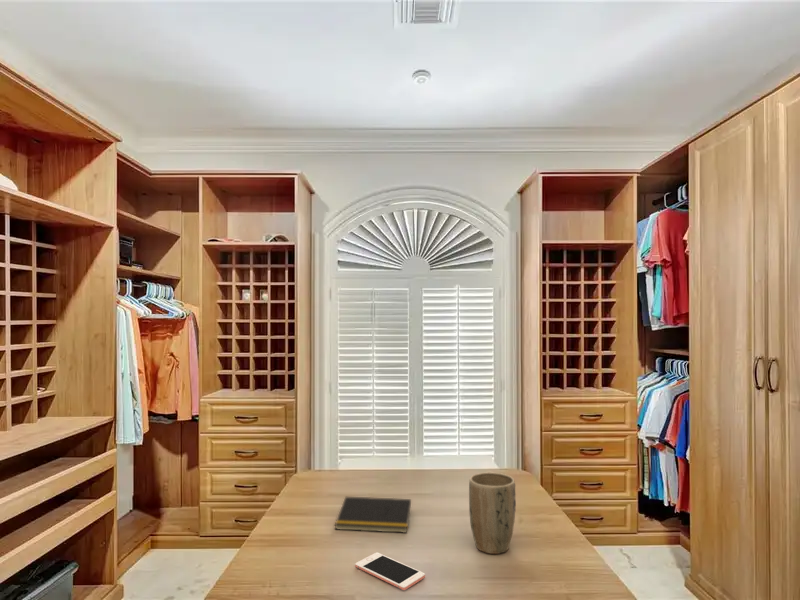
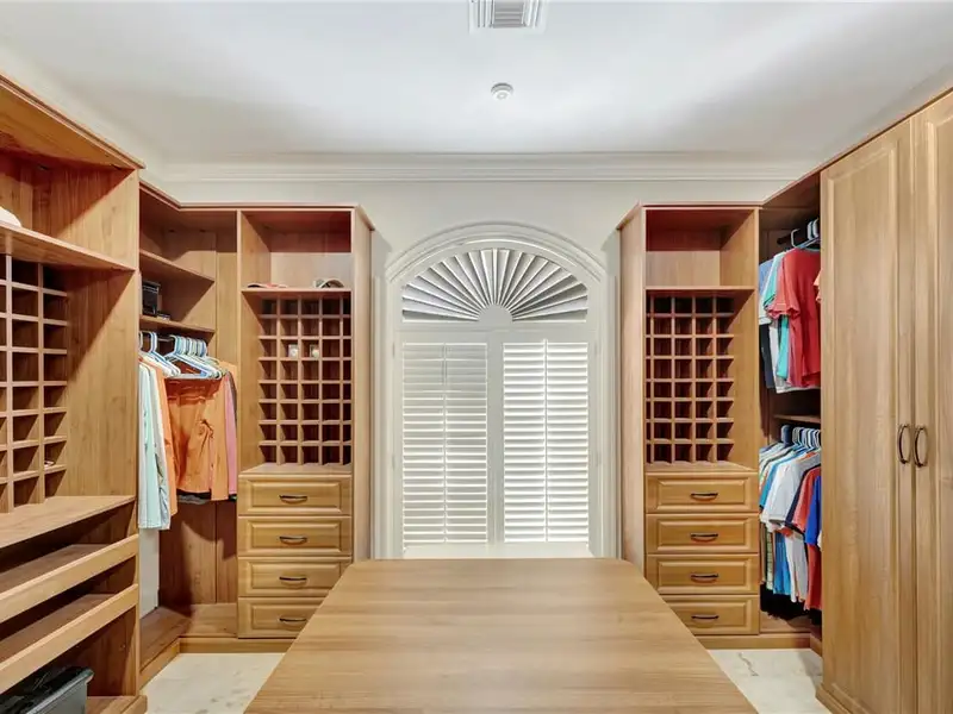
- notepad (374, 513)
- plant pot (492, 512)
- cell phone (389, 570)
